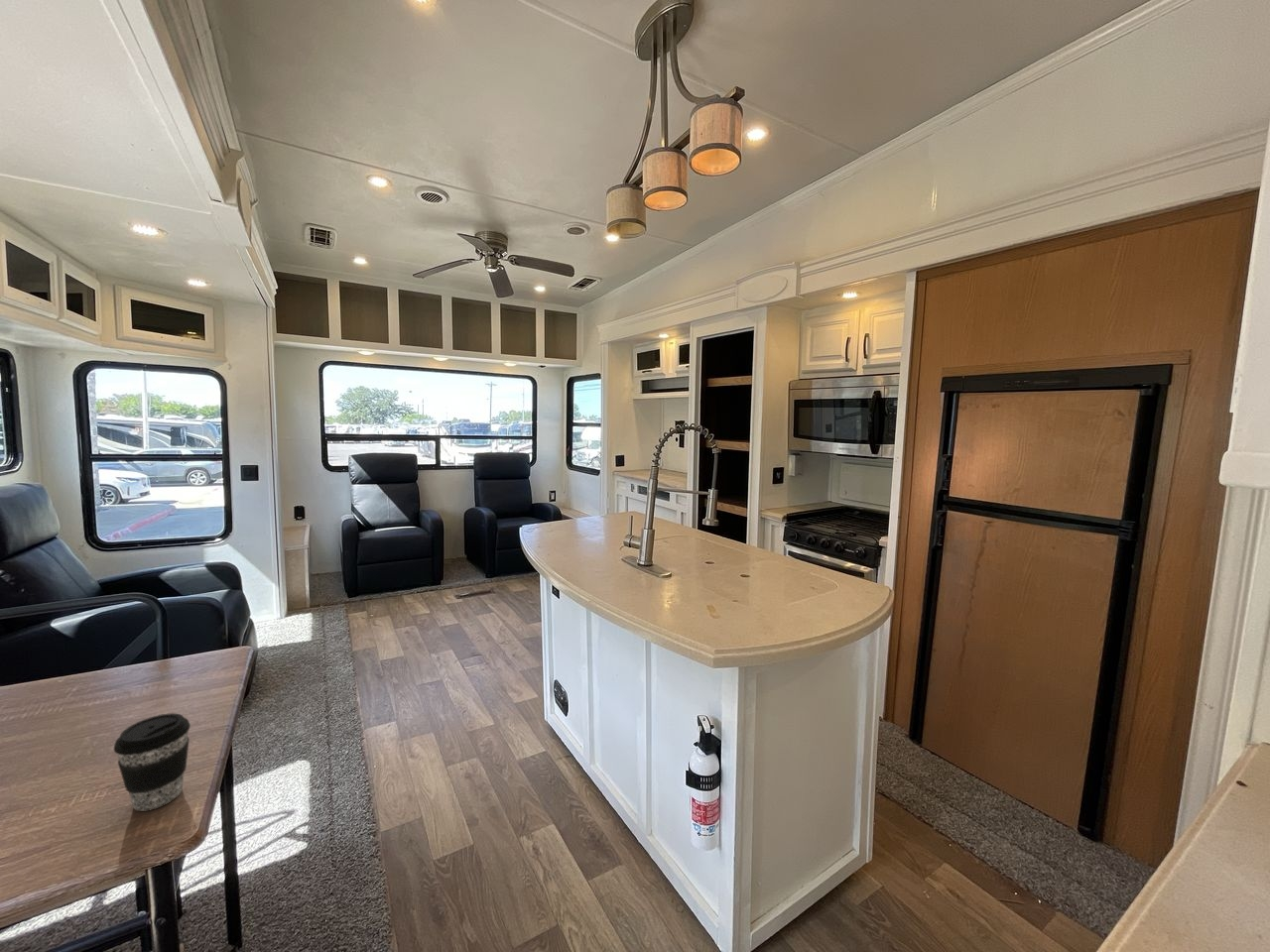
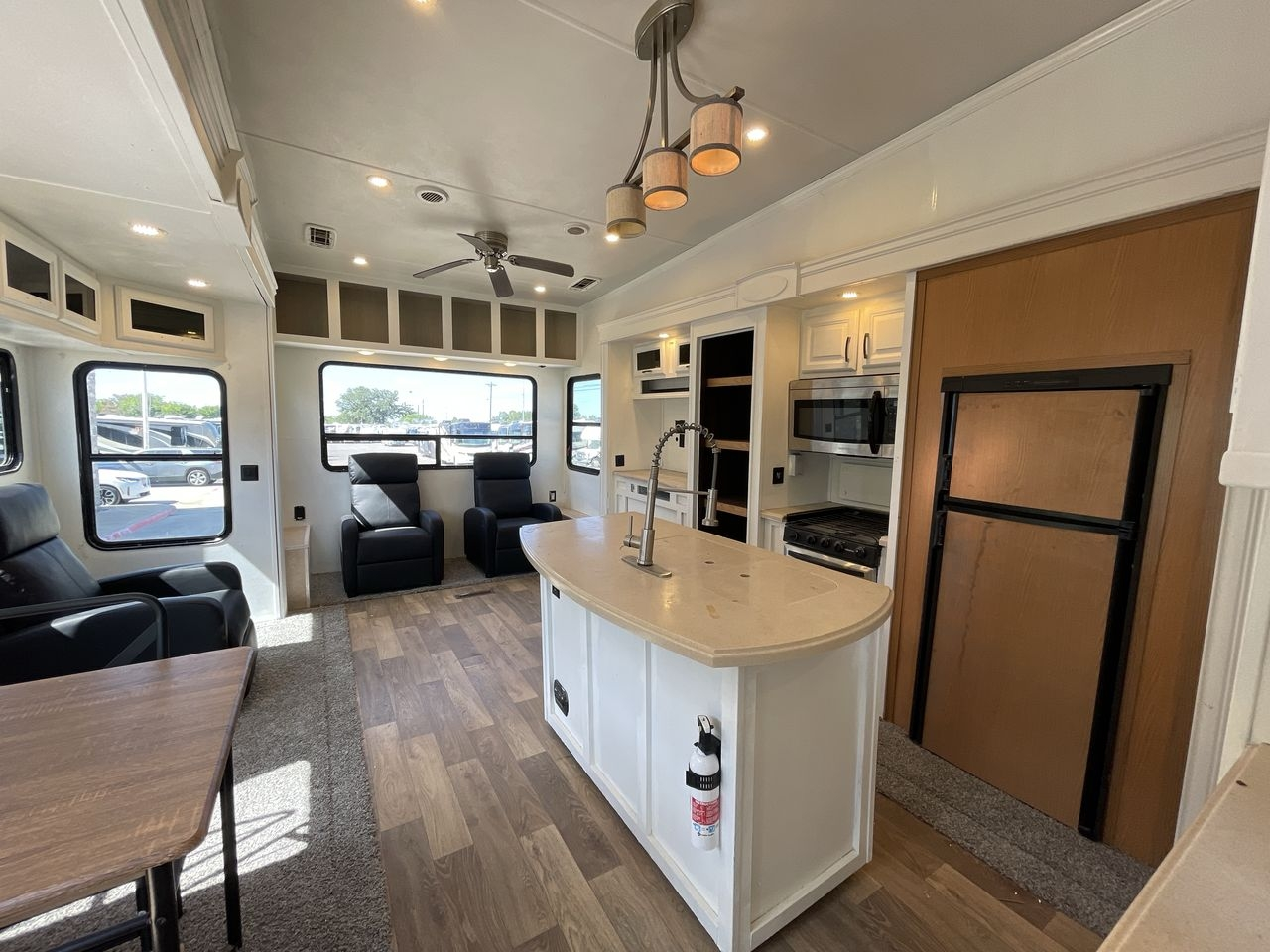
- coffee cup (155, 762)
